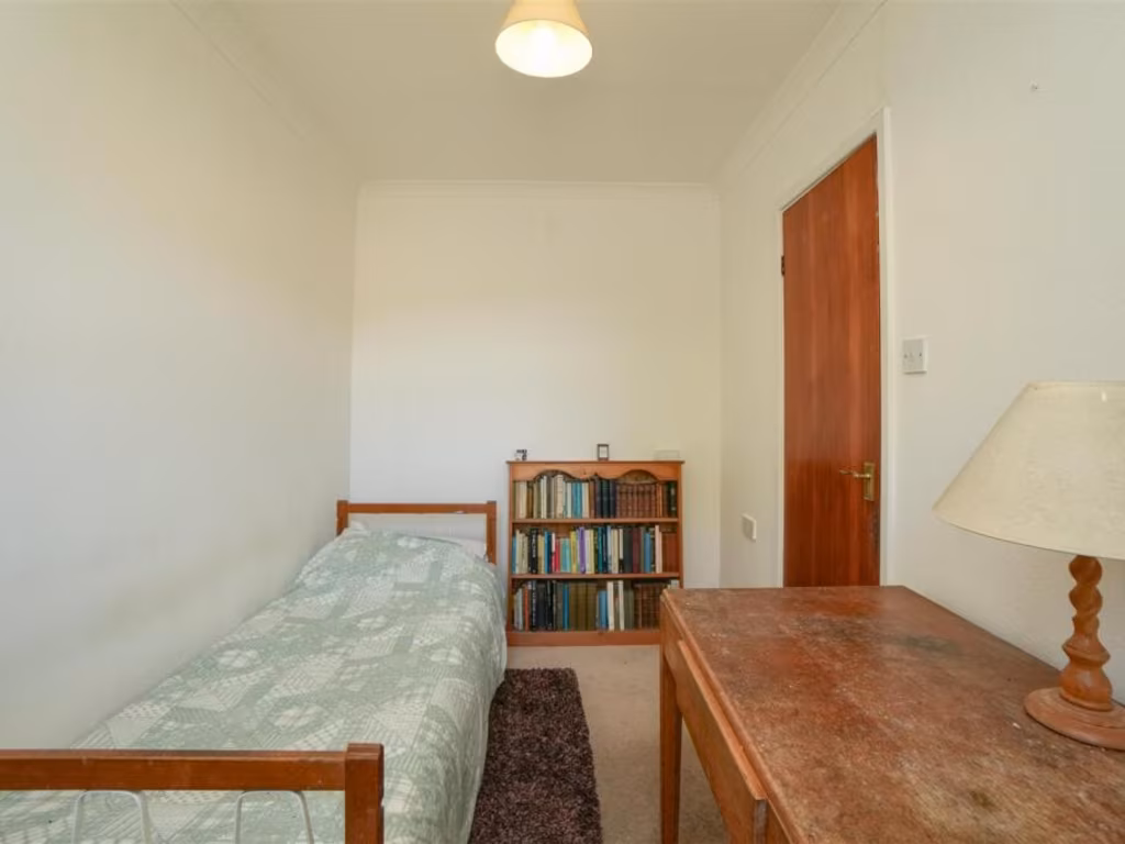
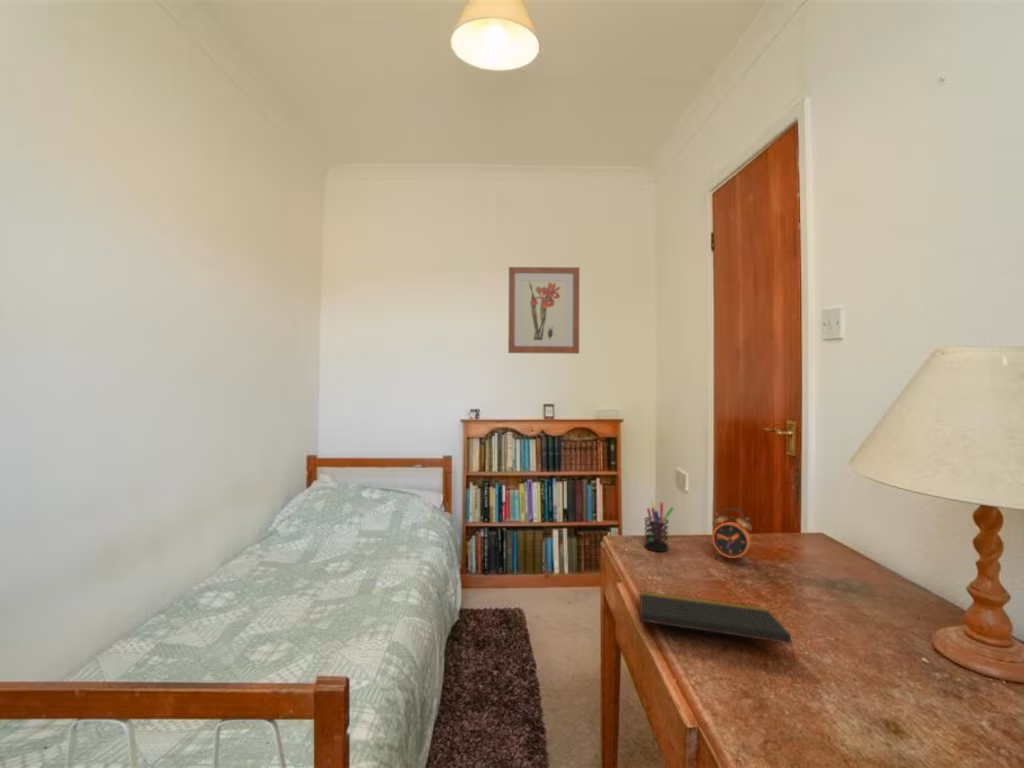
+ notepad (705, 614)
+ pen holder (659, 523)
+ alarm clock (731, 534)
+ wall art (543, 310)
